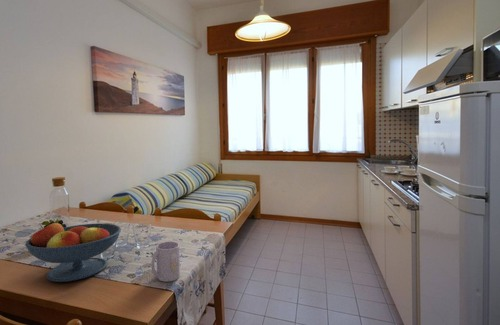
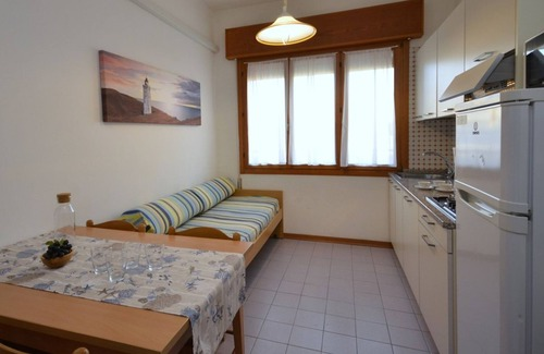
- fruit bowl (77, 245)
- mug (165, 261)
